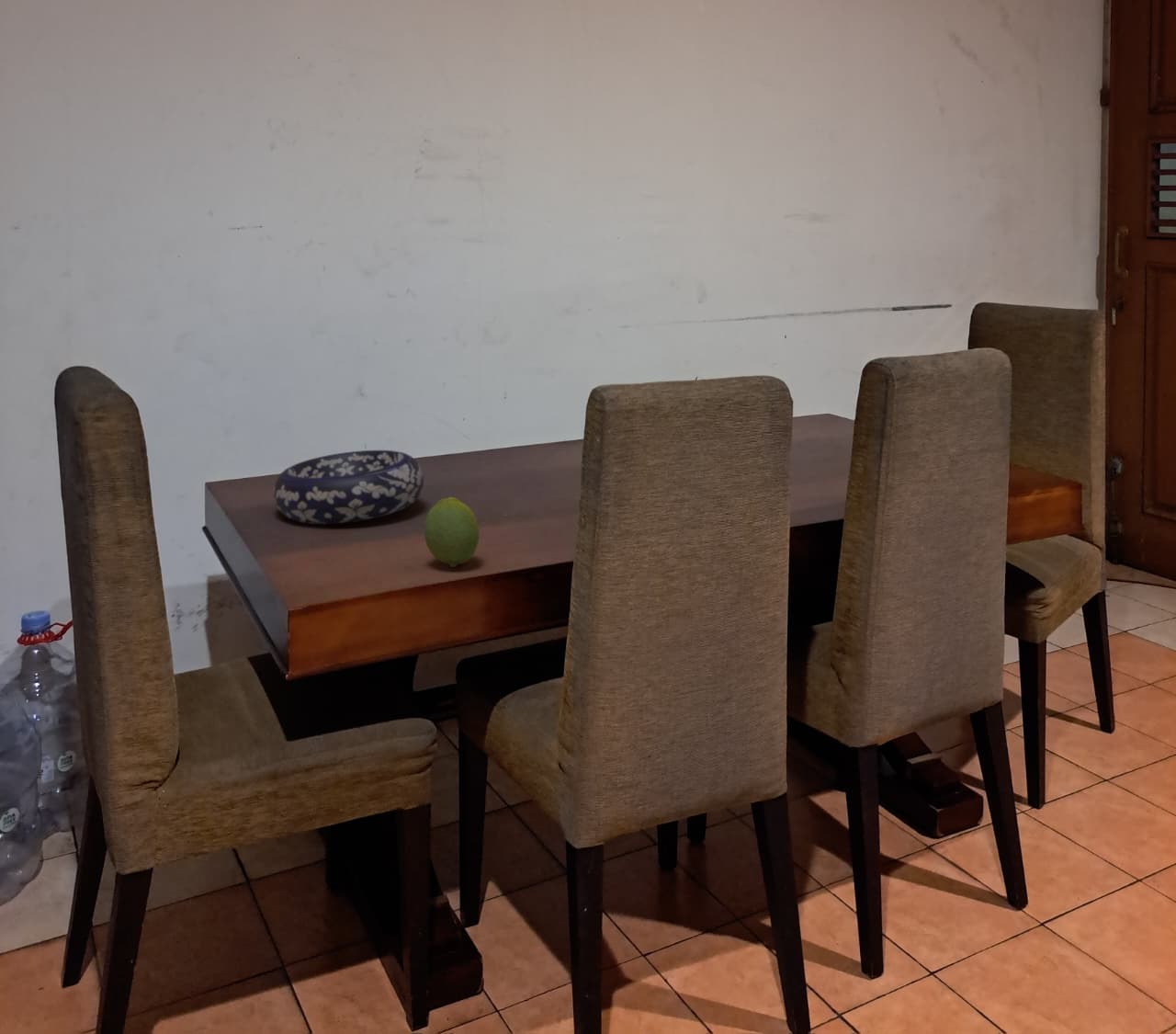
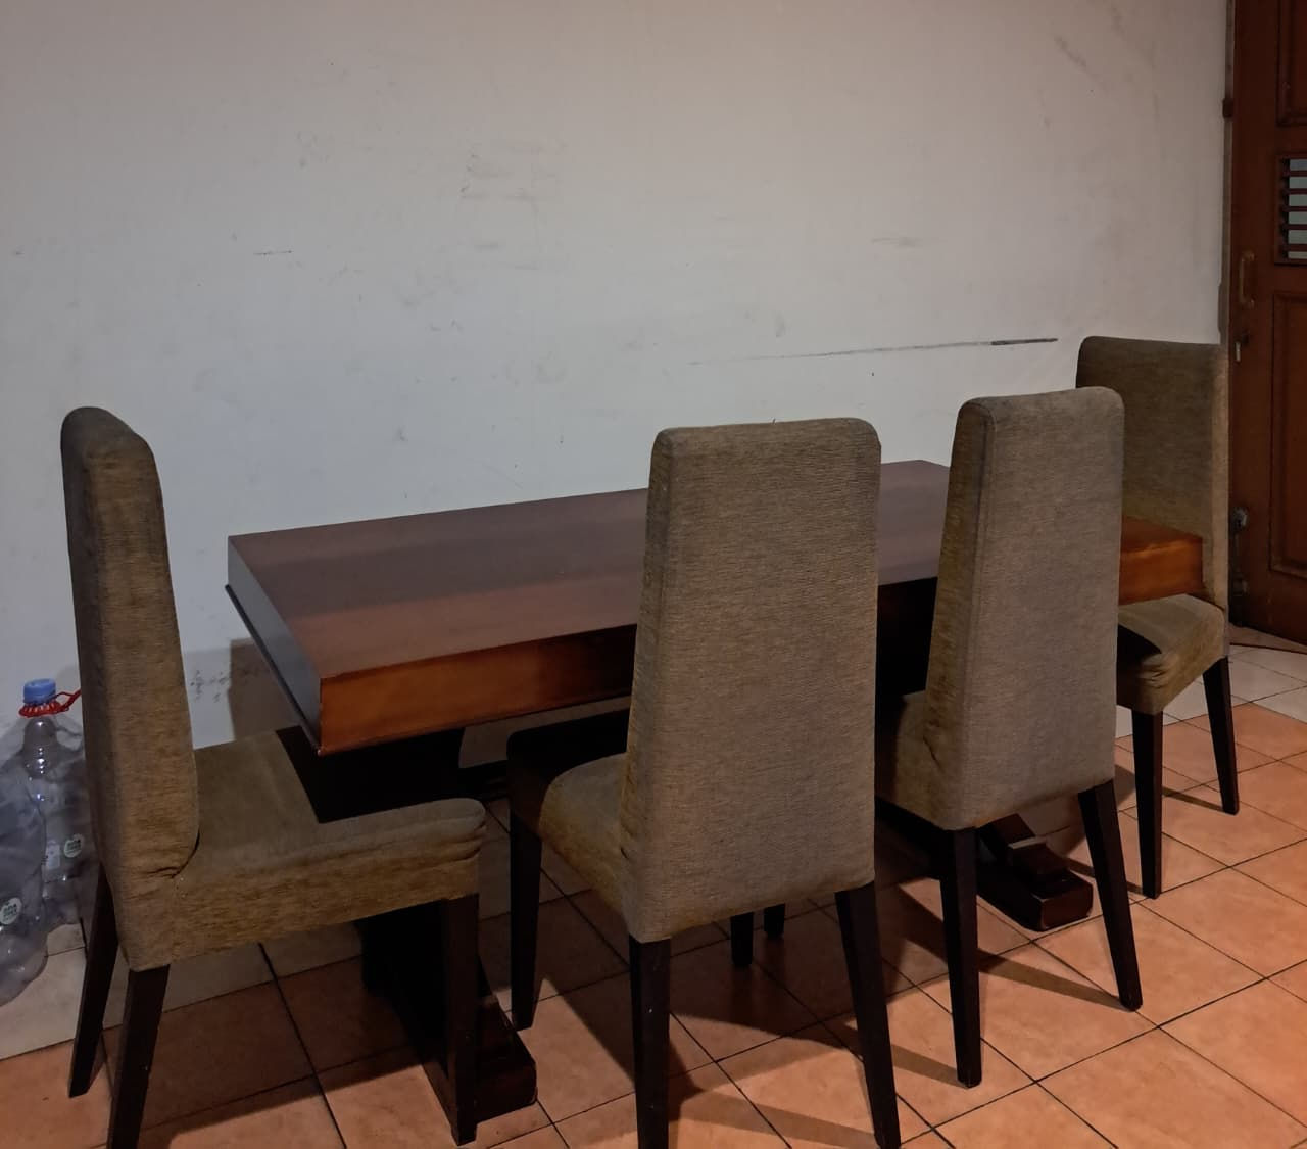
- decorative bowl (349, 486)
- fruit (452, 530)
